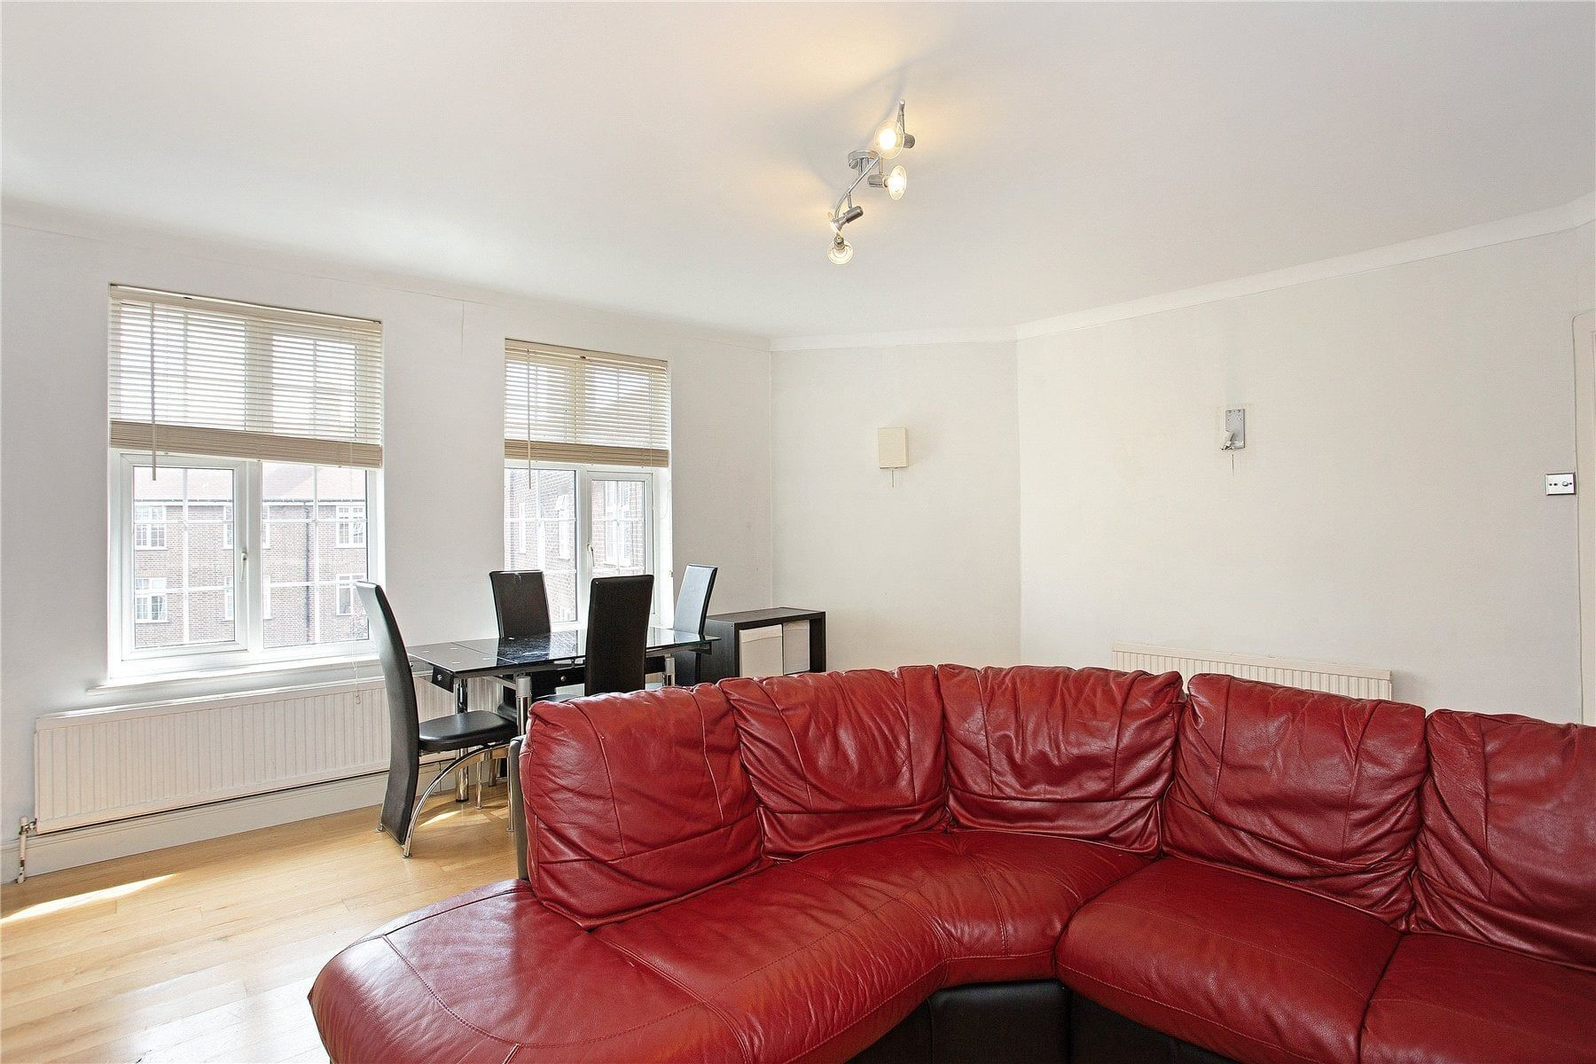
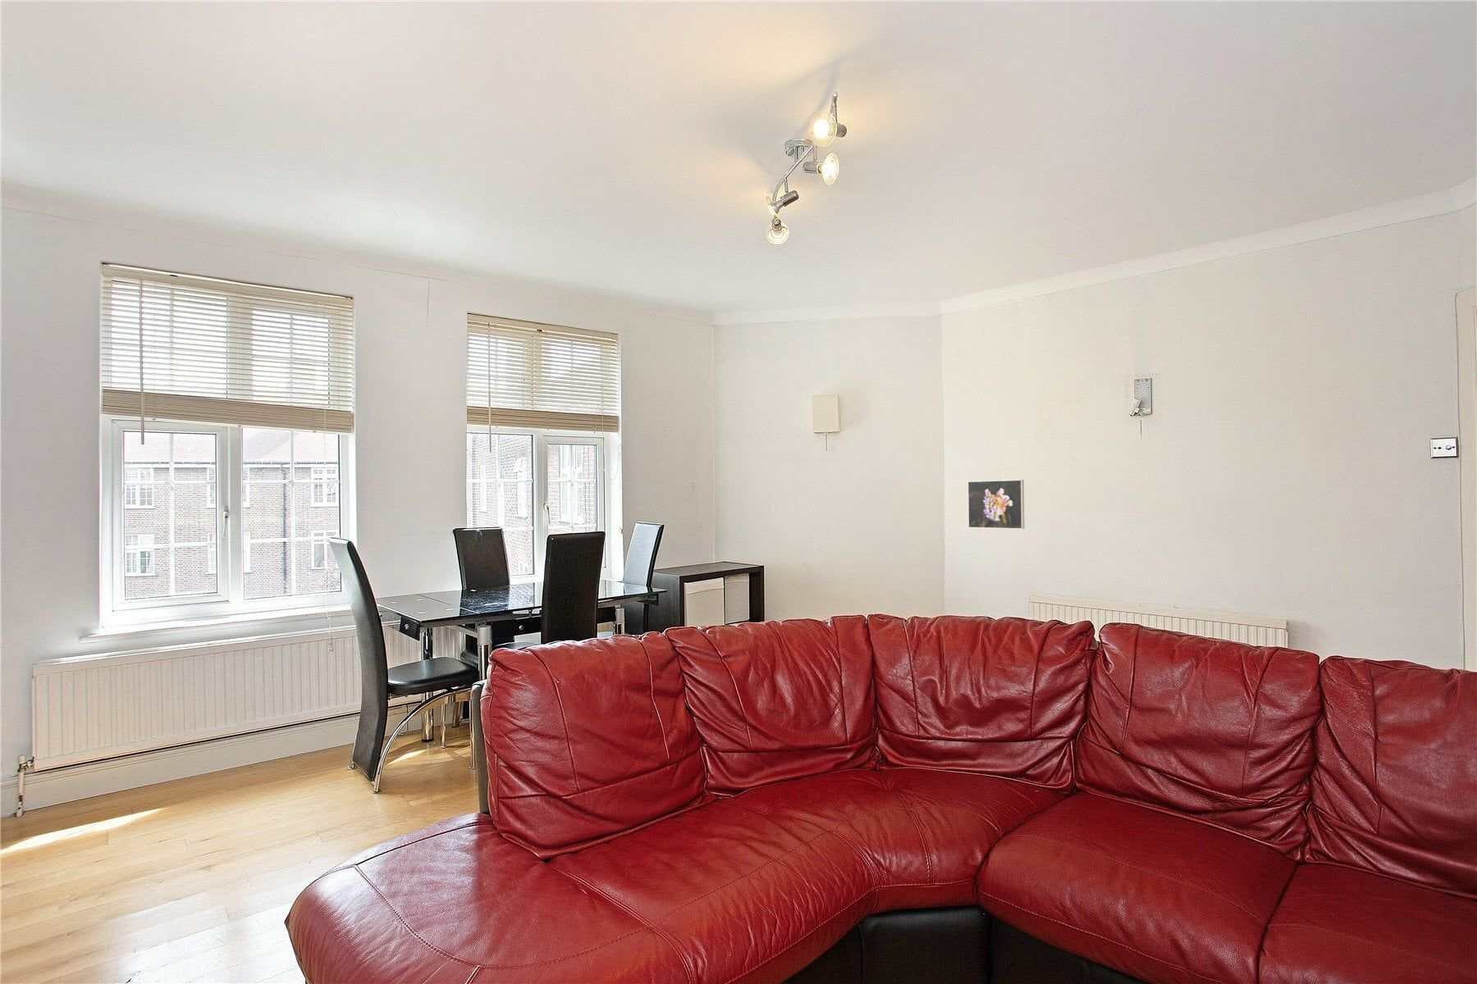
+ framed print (995, 504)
